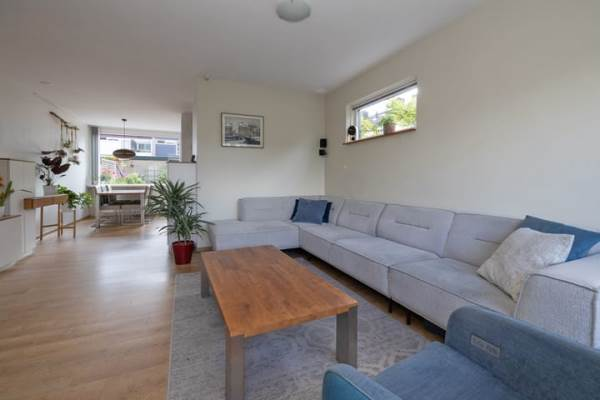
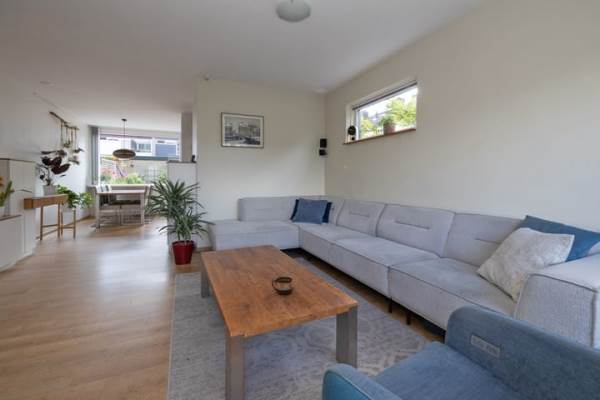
+ cup (283, 285)
